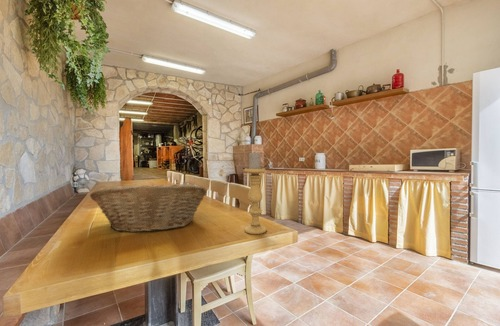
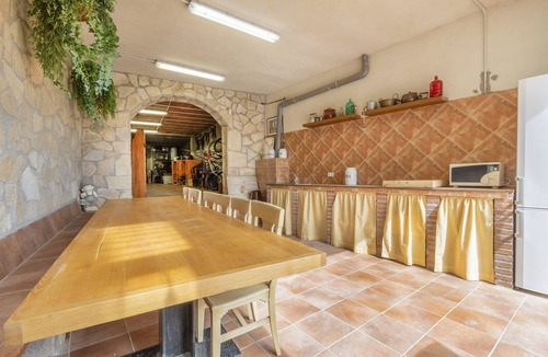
- fruit basket (153, 202)
- candle holder (255, 191)
